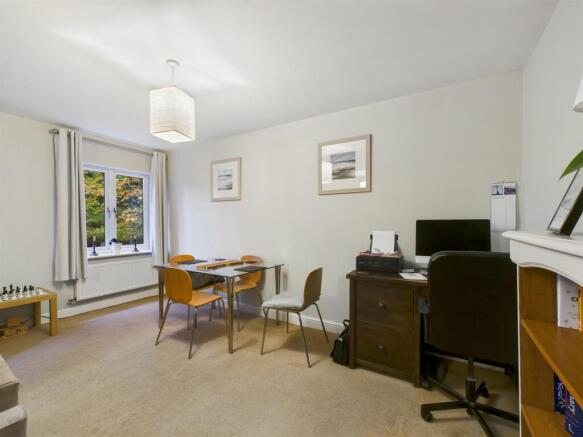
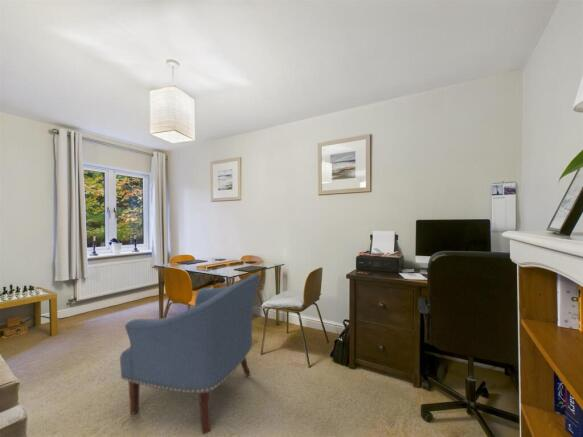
+ chair (202, 335)
